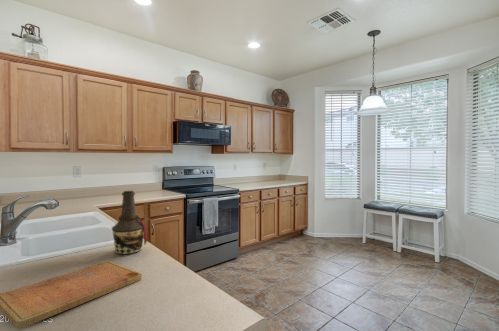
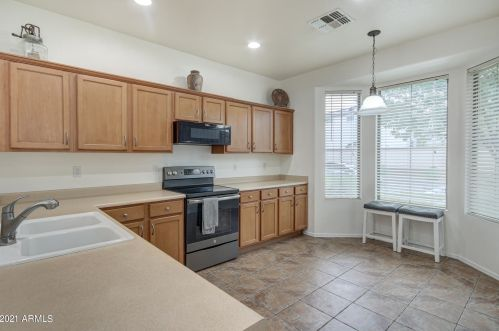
- cutting board (74, 286)
- bottle (130, 220)
